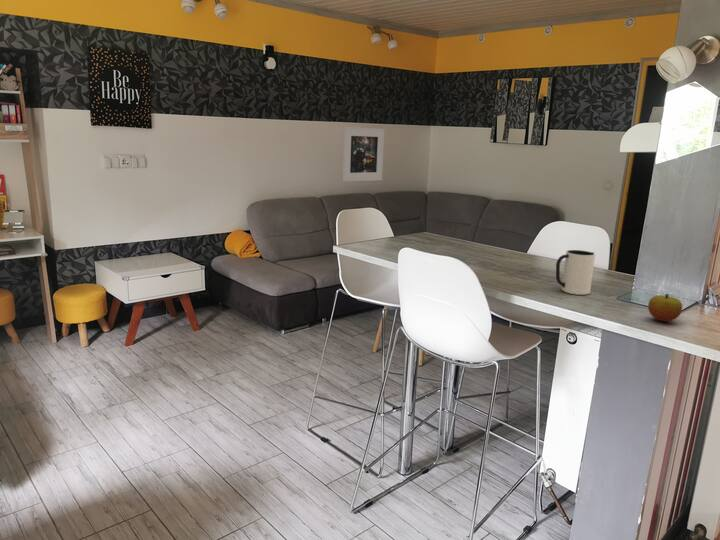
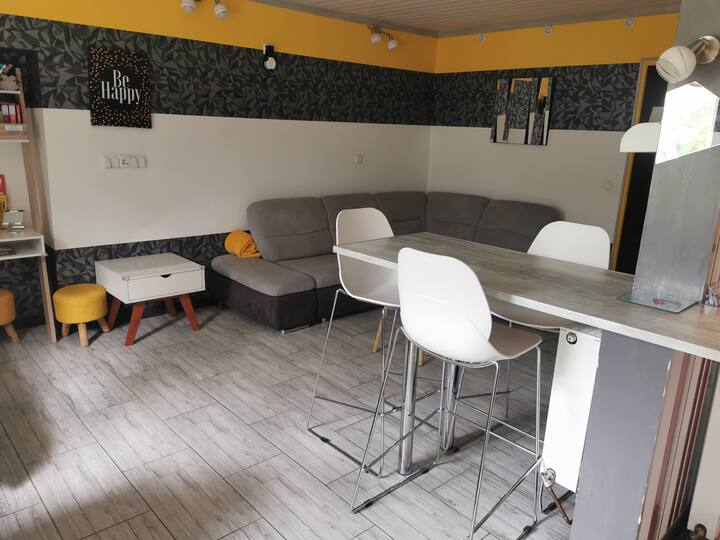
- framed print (363, 154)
- pitcher (575, 272)
- apple (664, 307)
